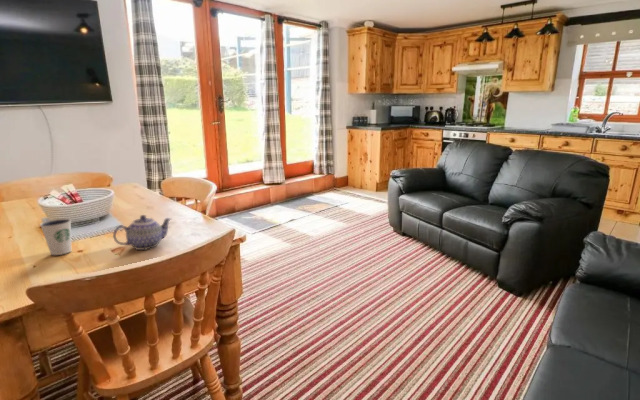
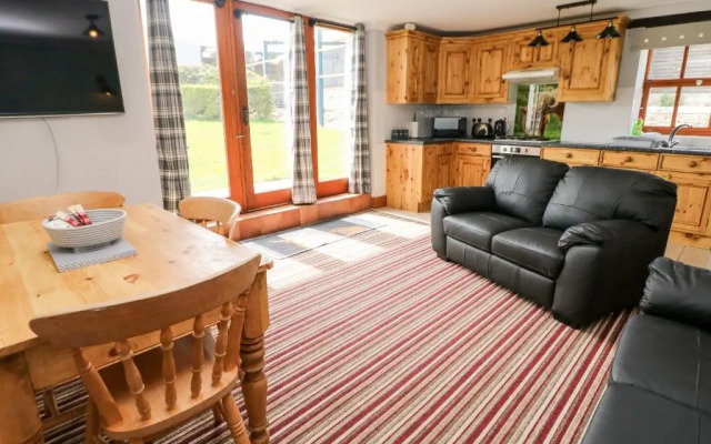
- dixie cup (58, 237)
- teapot (144, 230)
